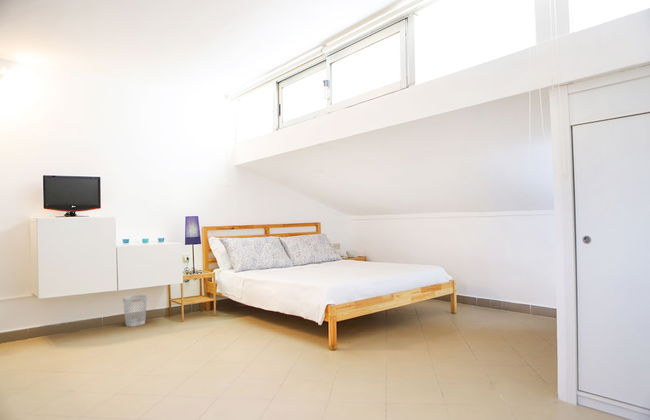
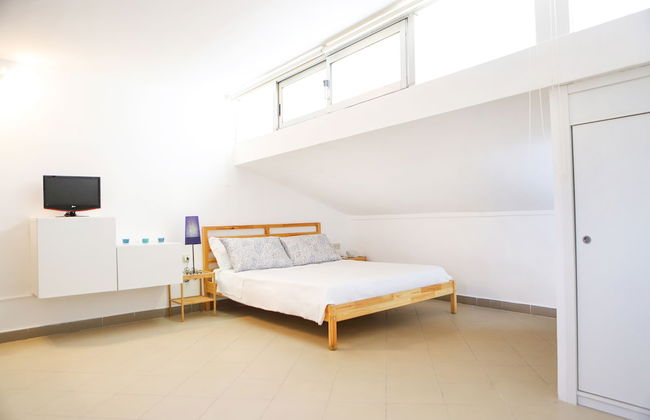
- wastebasket (134, 310)
